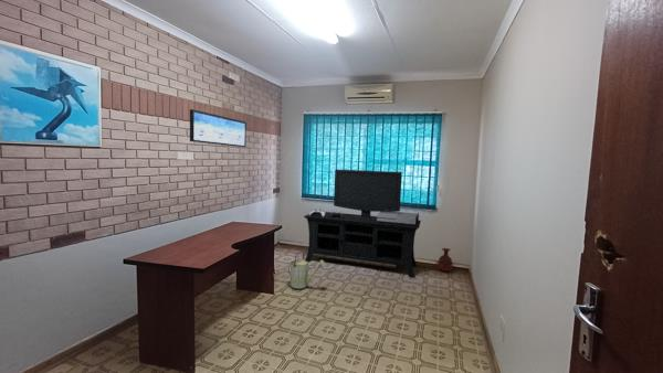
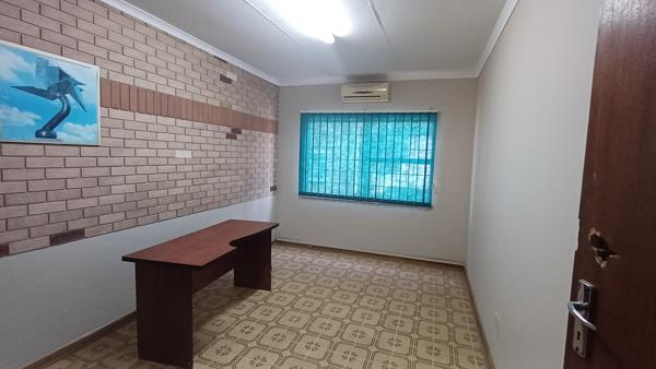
- wall art (221, 130)
- watering can (305, 271)
- media console (361, 217)
- vase (445, 259)
